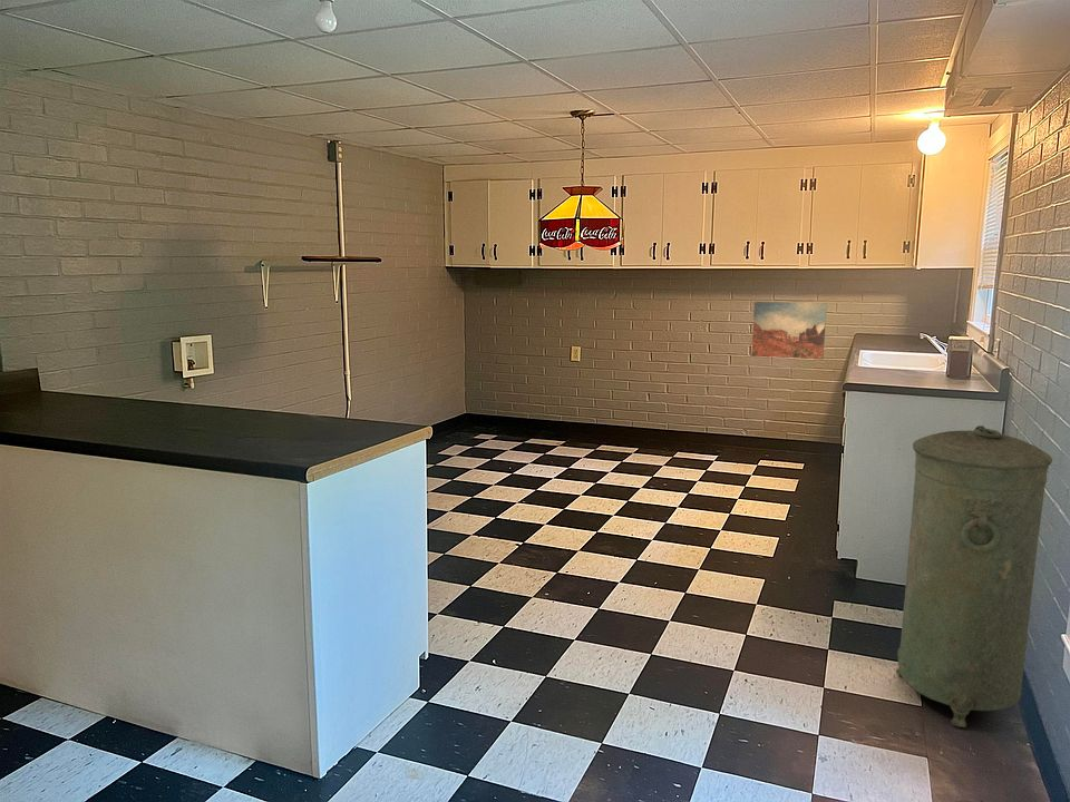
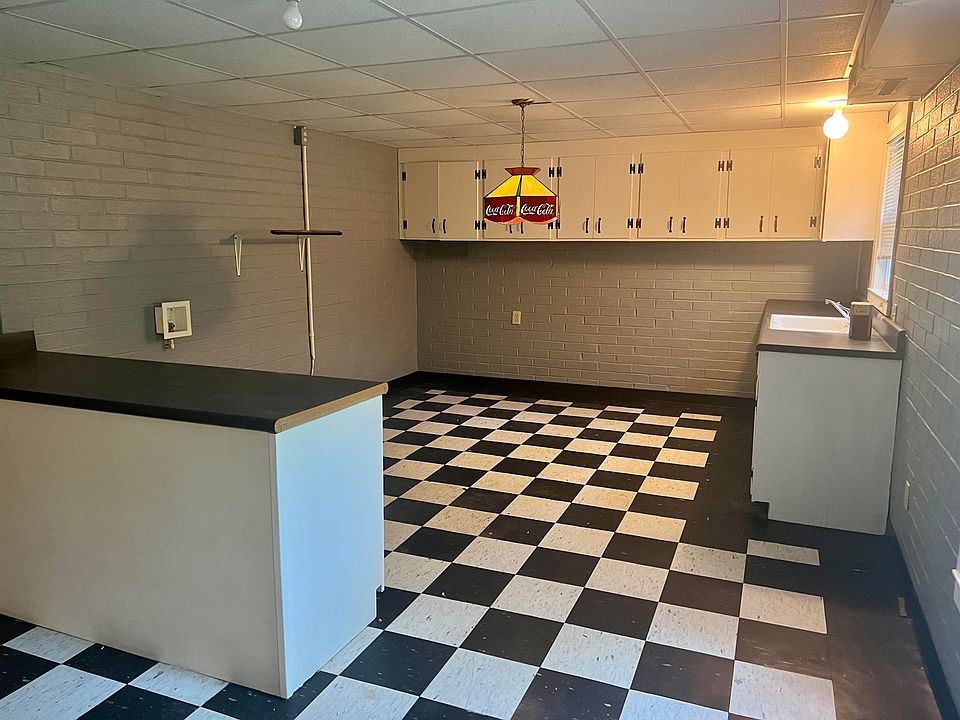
- trash can (967, 566)
- wall art (788, 330)
